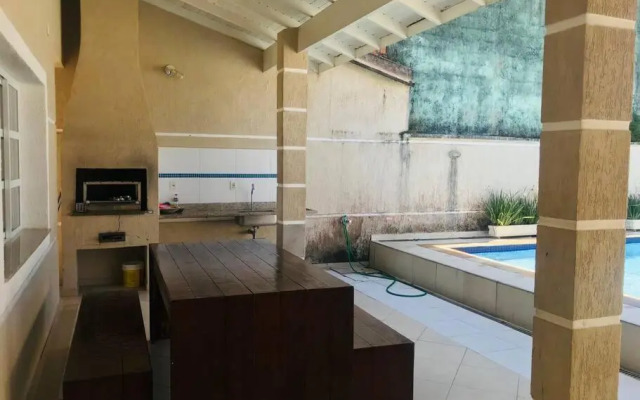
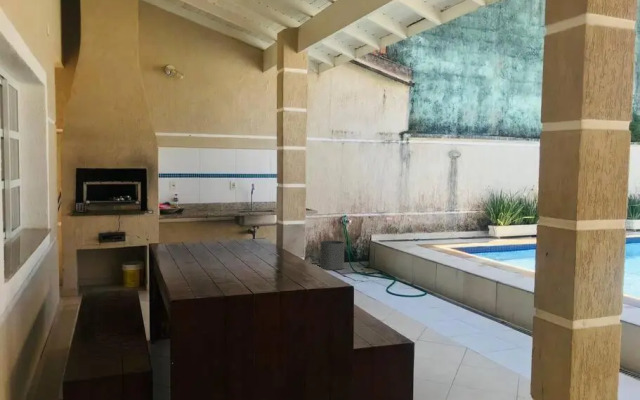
+ waste bin (332, 254)
